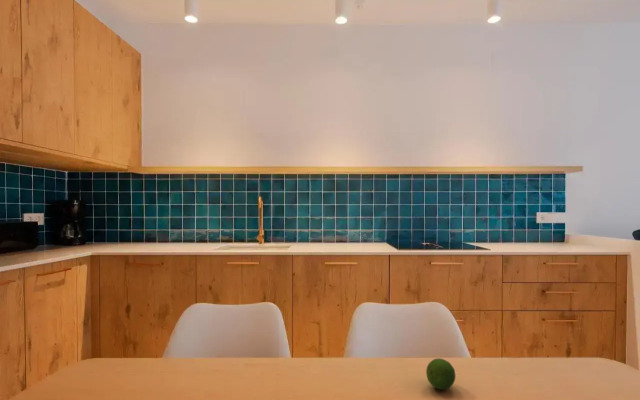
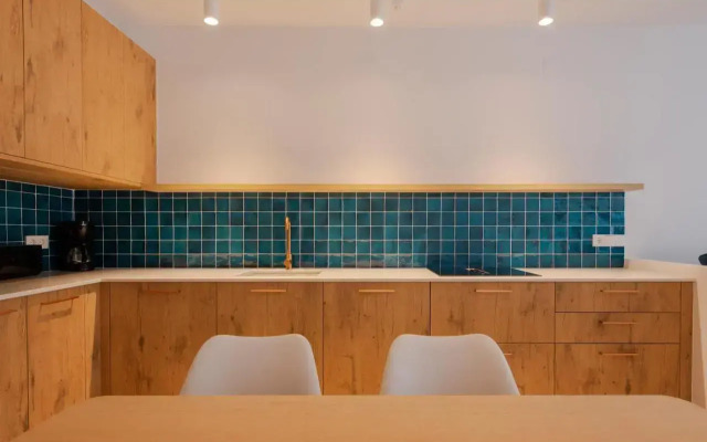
- fruit (440, 373)
